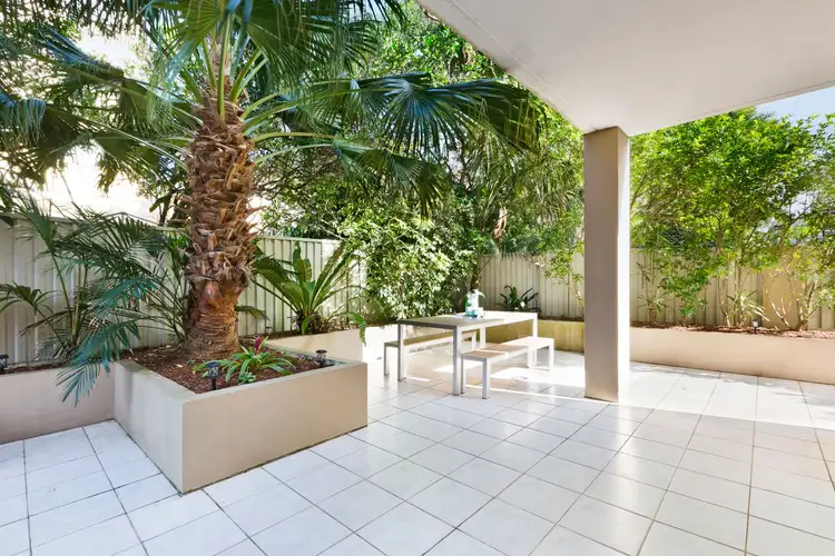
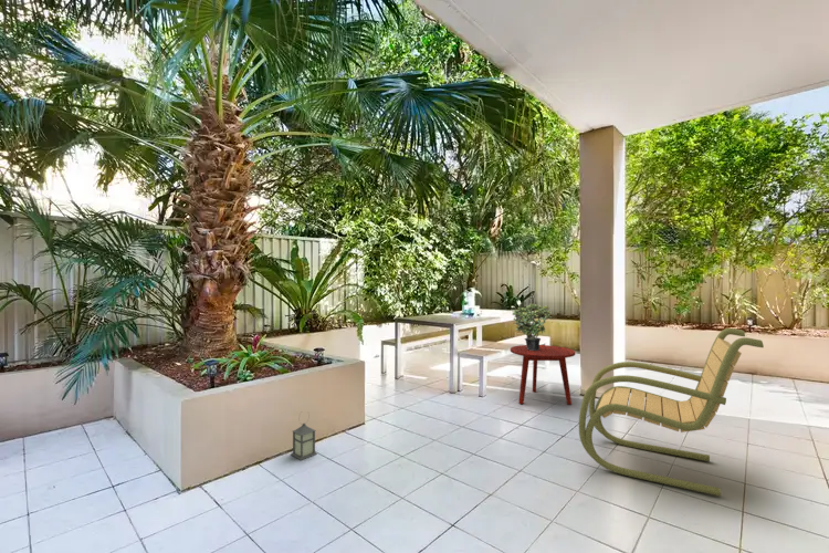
+ lounge chair (661, 397)
+ lantern (304, 431)
+ side table (536, 374)
+ potted plant (529, 325)
